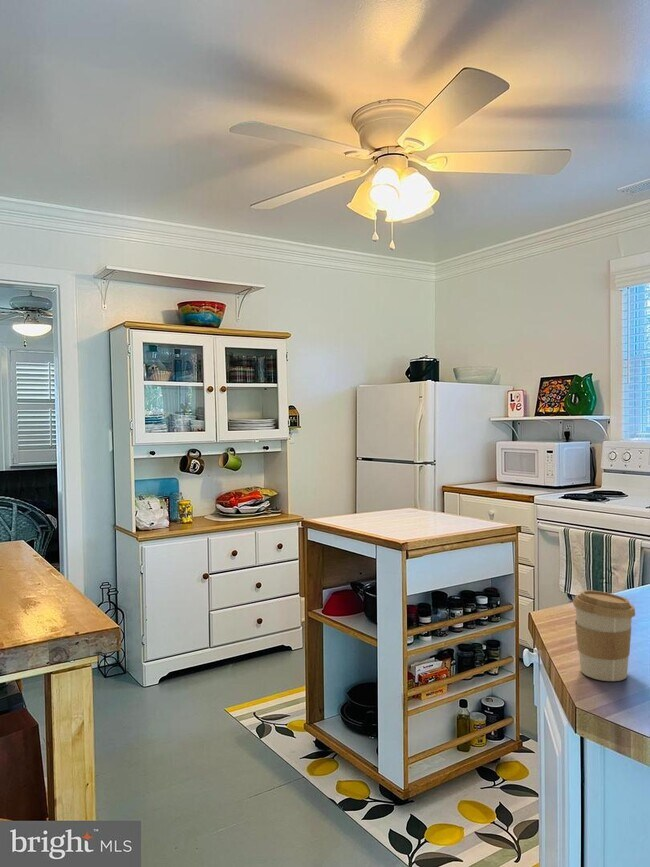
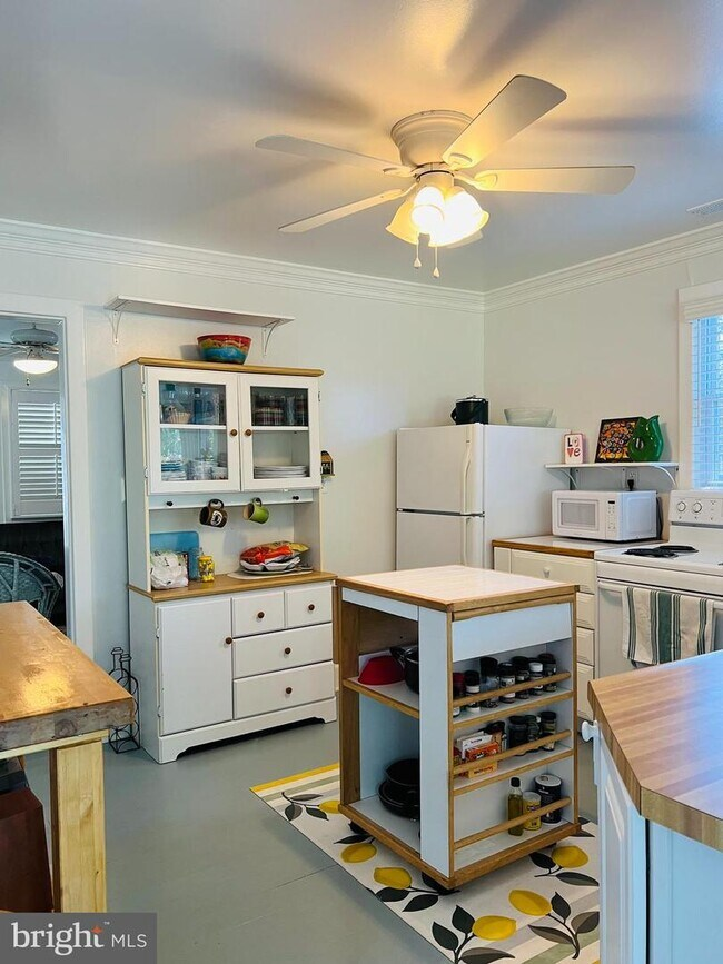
- coffee cup (603, 633)
